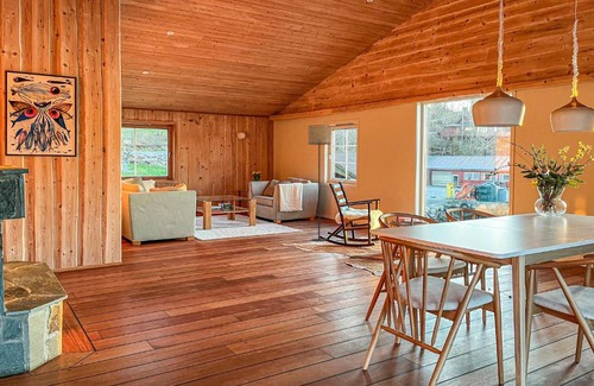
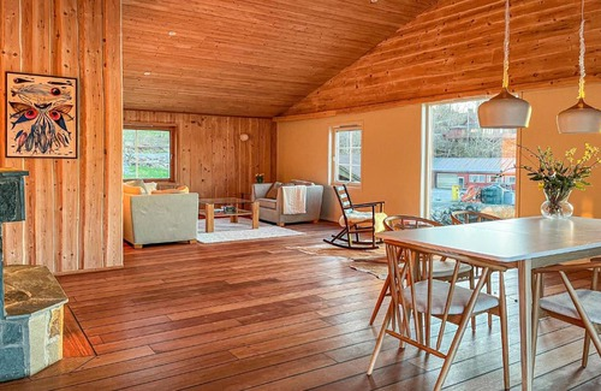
- floor lamp (318, 183)
